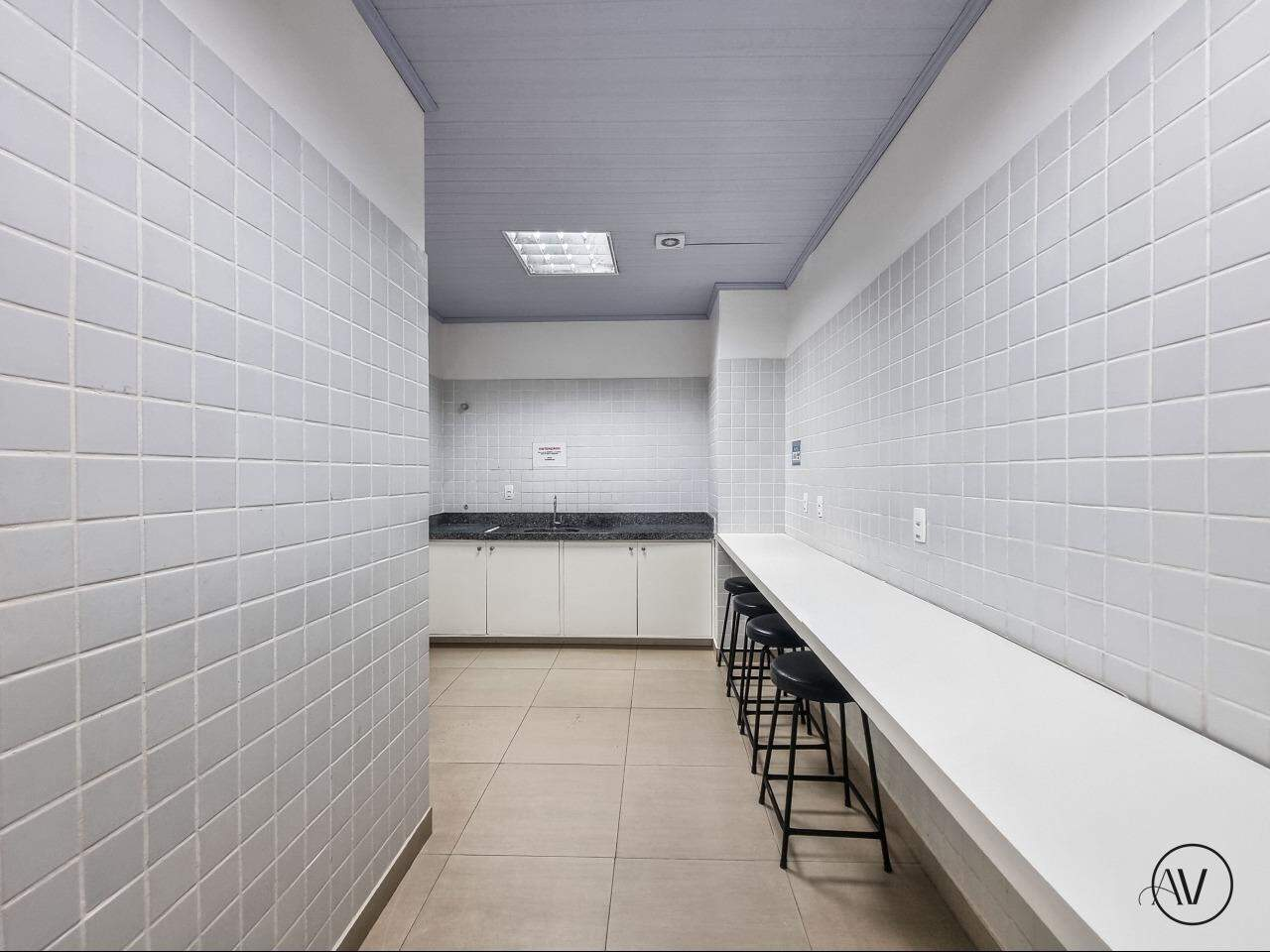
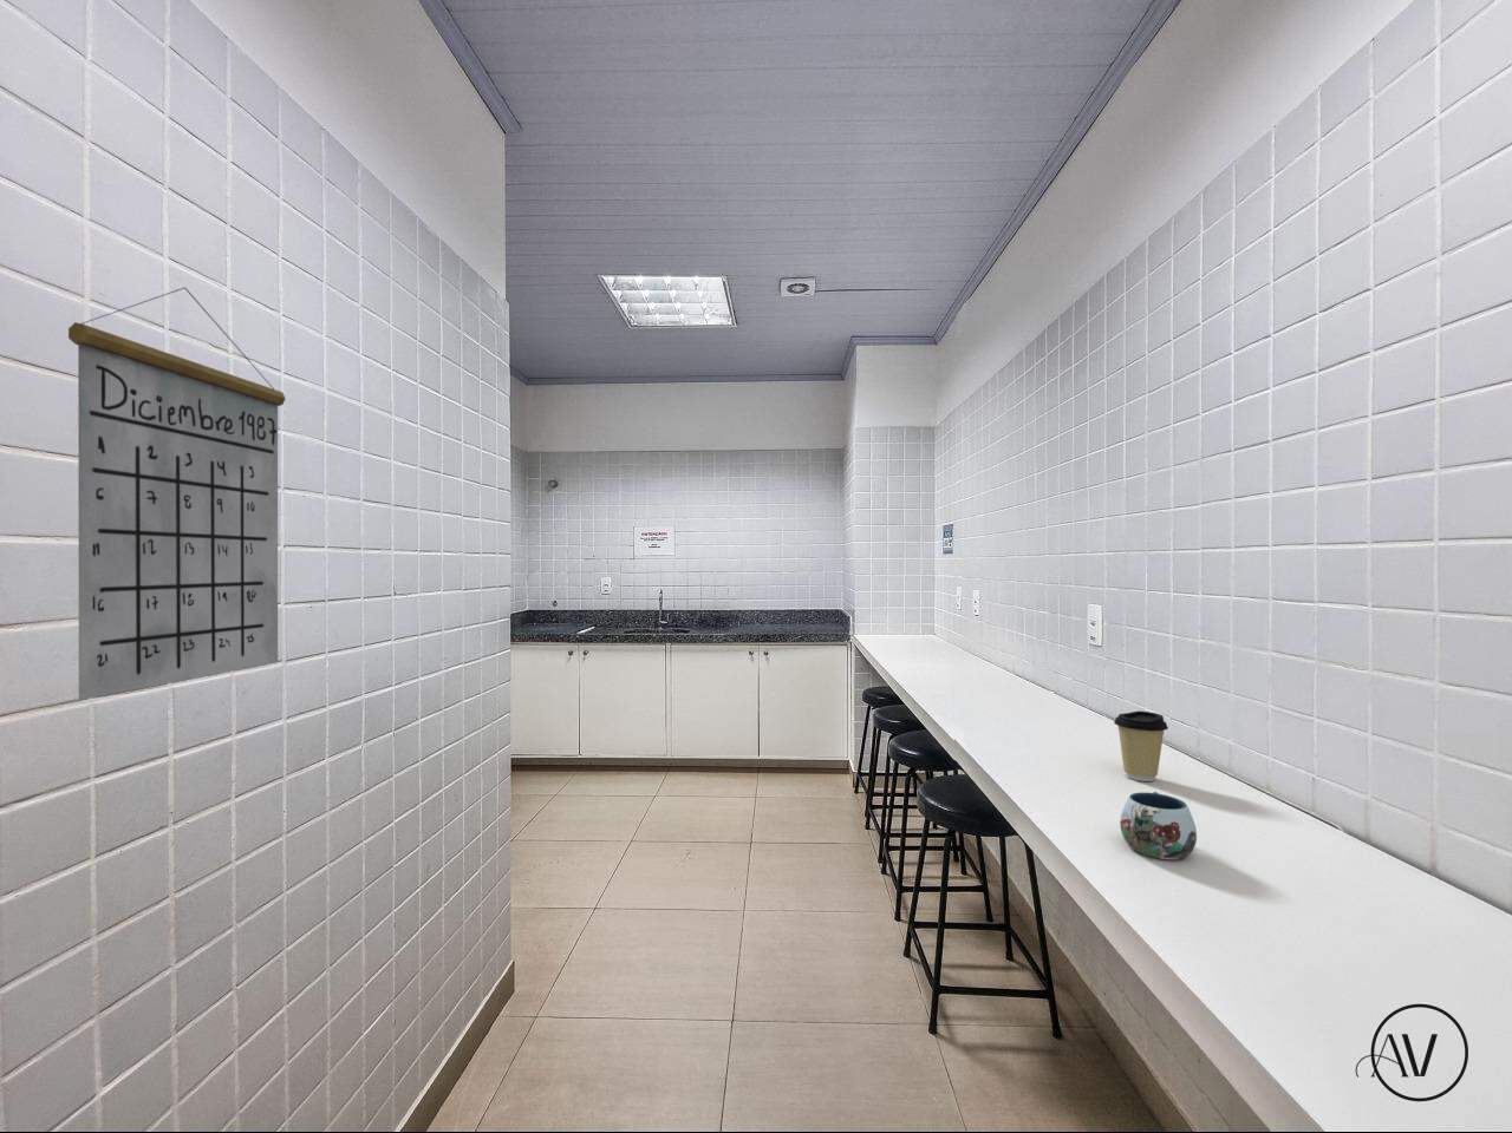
+ calendar (194, 483)
+ mug (1156, 821)
+ coffee cup (1139, 745)
